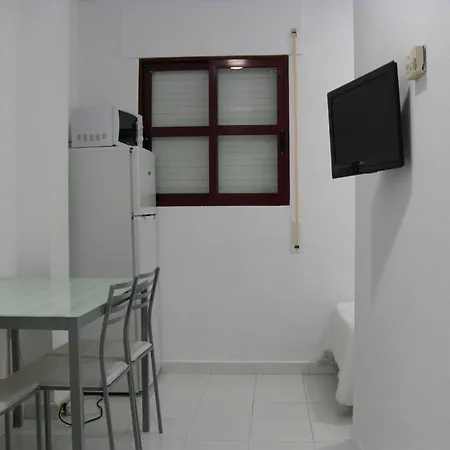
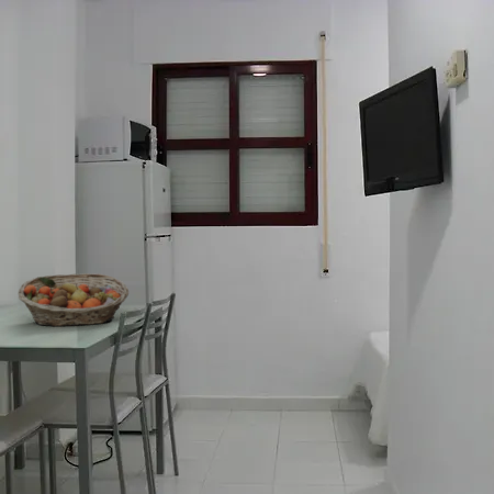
+ fruit basket (75, 299)
